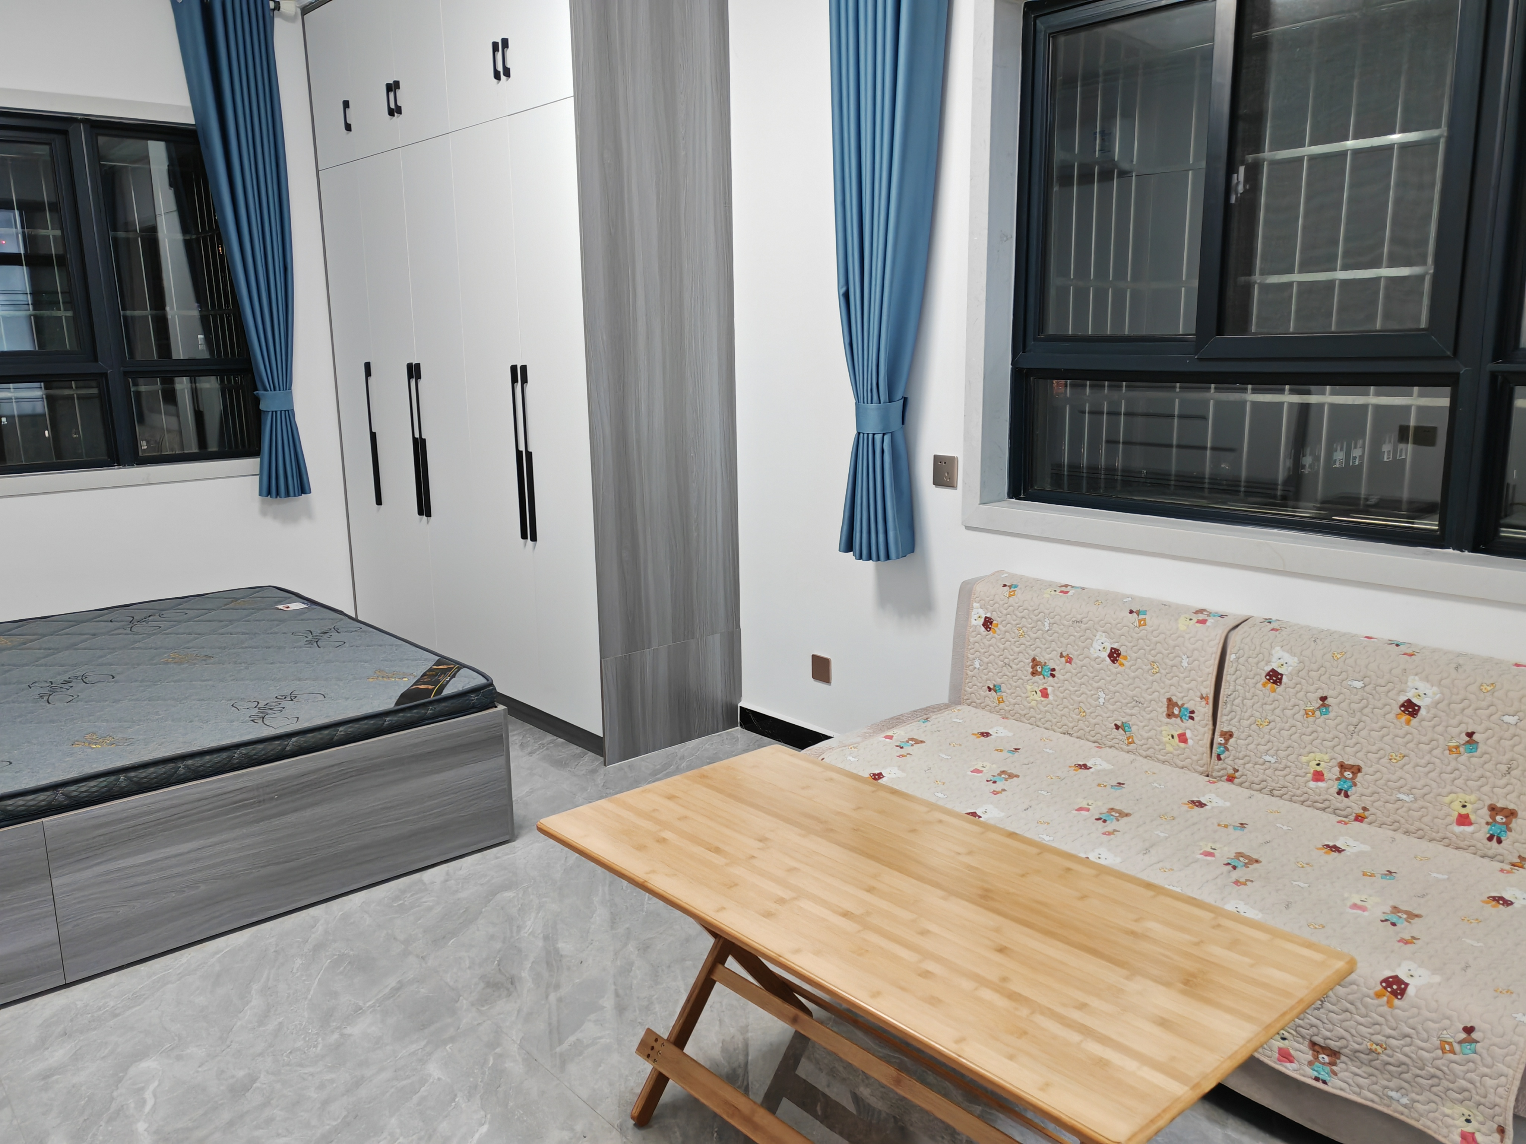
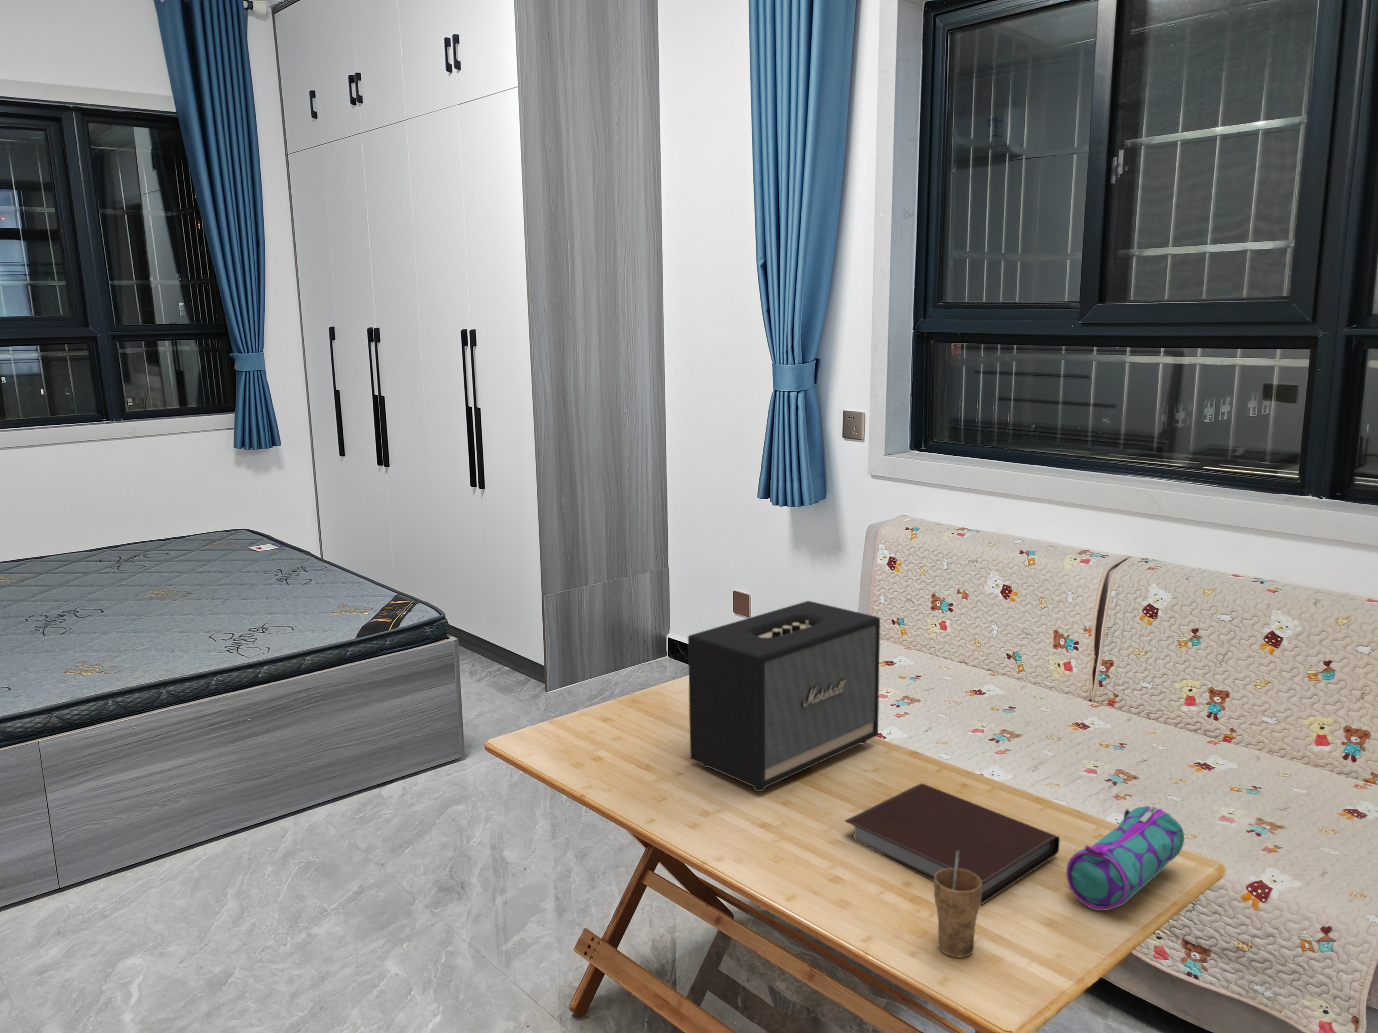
+ cup (957, 905)
+ pencil case (1125, 854)
+ speaker (787, 690)
+ notebook (949, 837)
